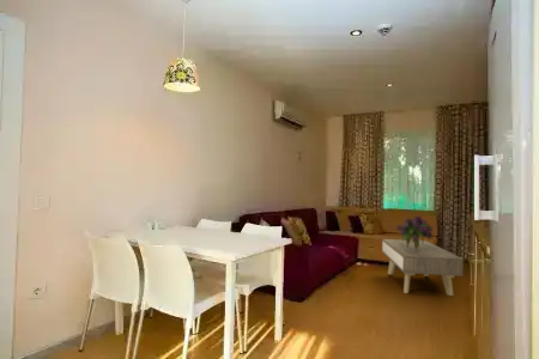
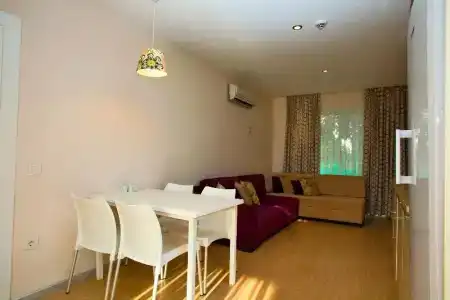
- bouquet (416, 232)
- coffee table (417, 264)
